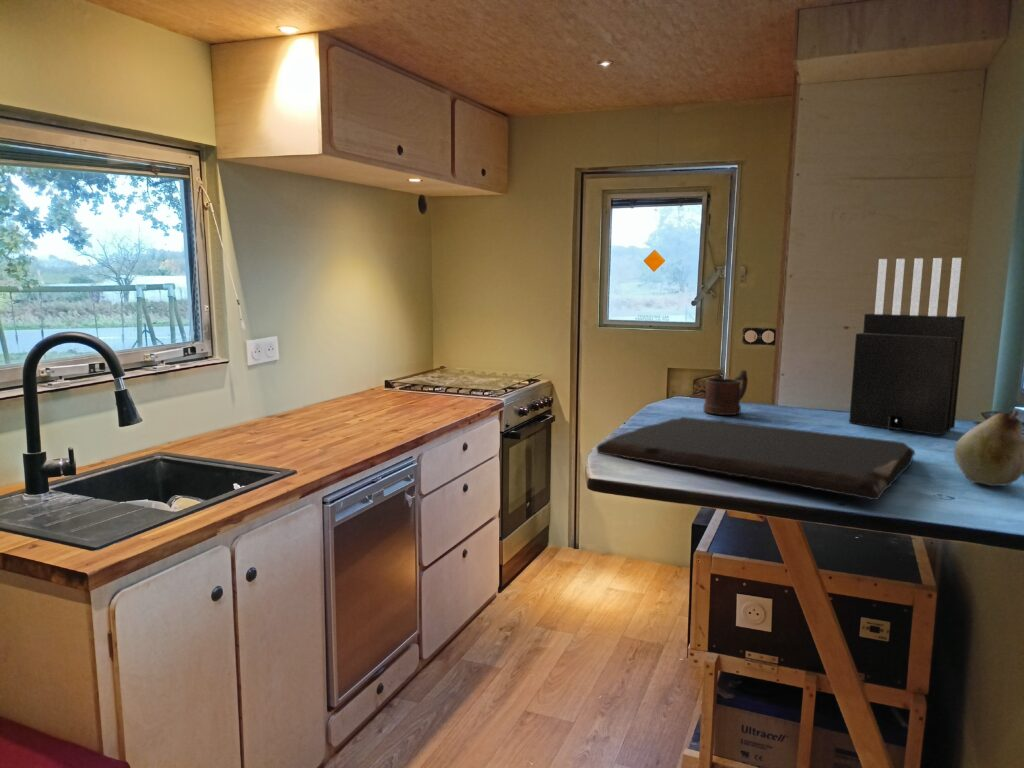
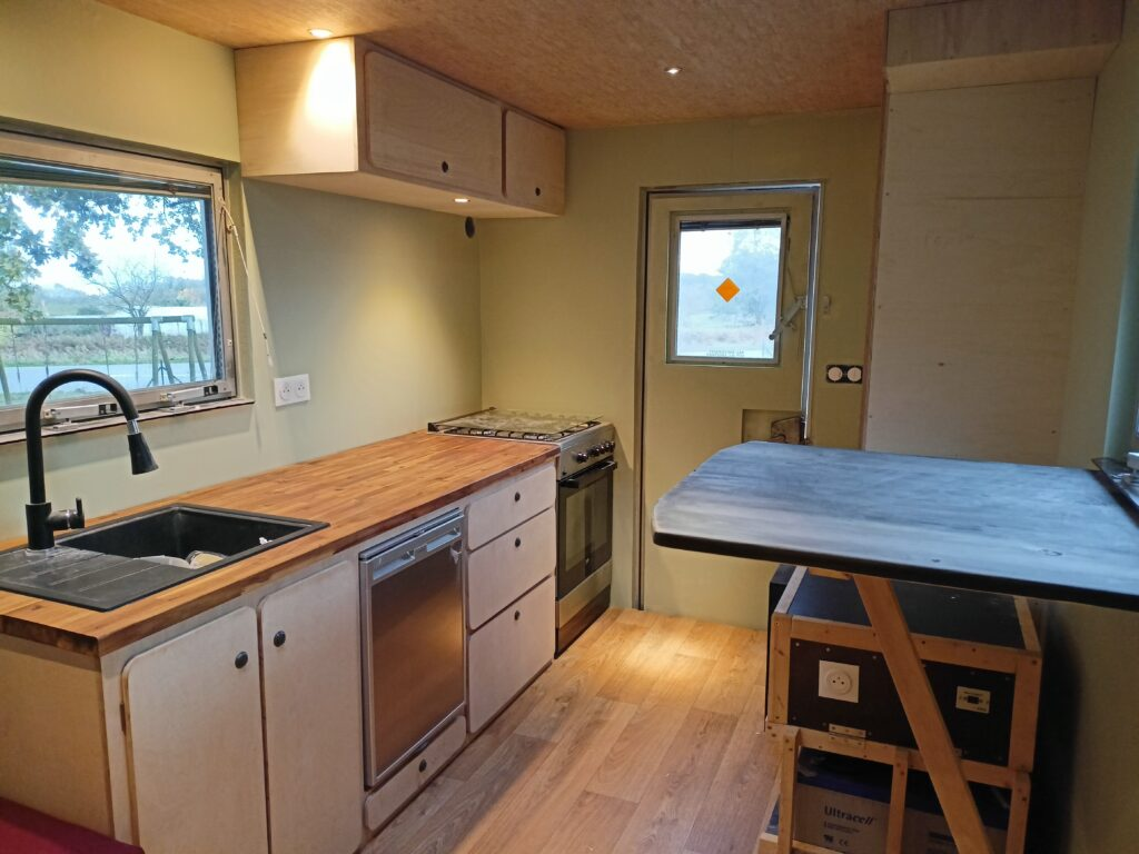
- mug (728, 391)
- cutting board (757, 446)
- fruit (990, 445)
- knife block (906, 343)
